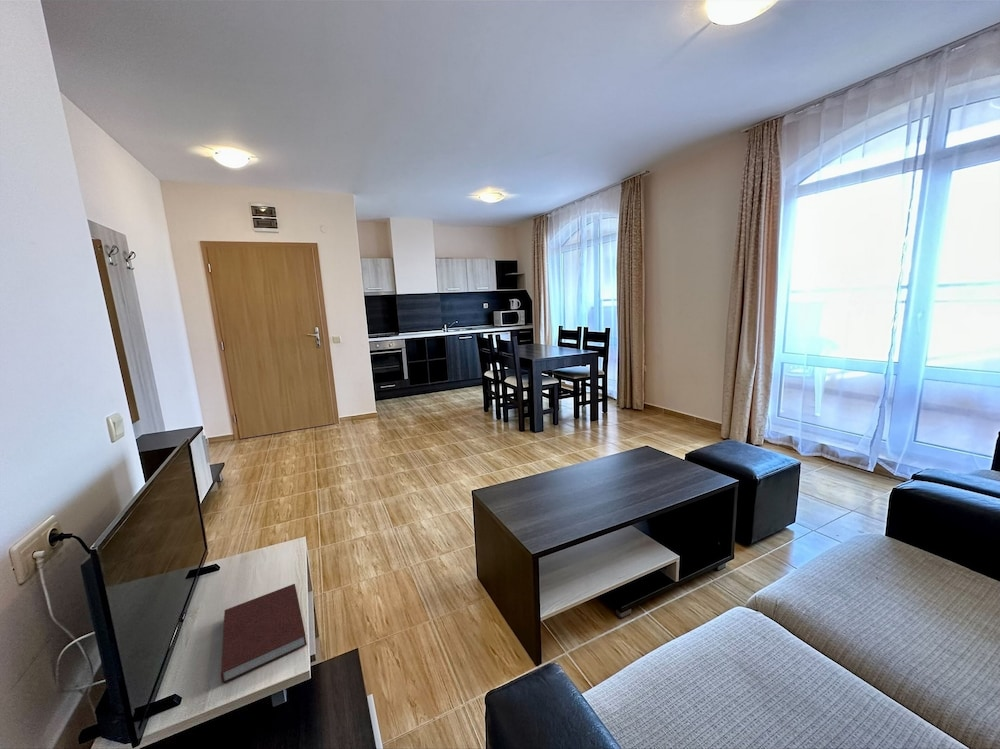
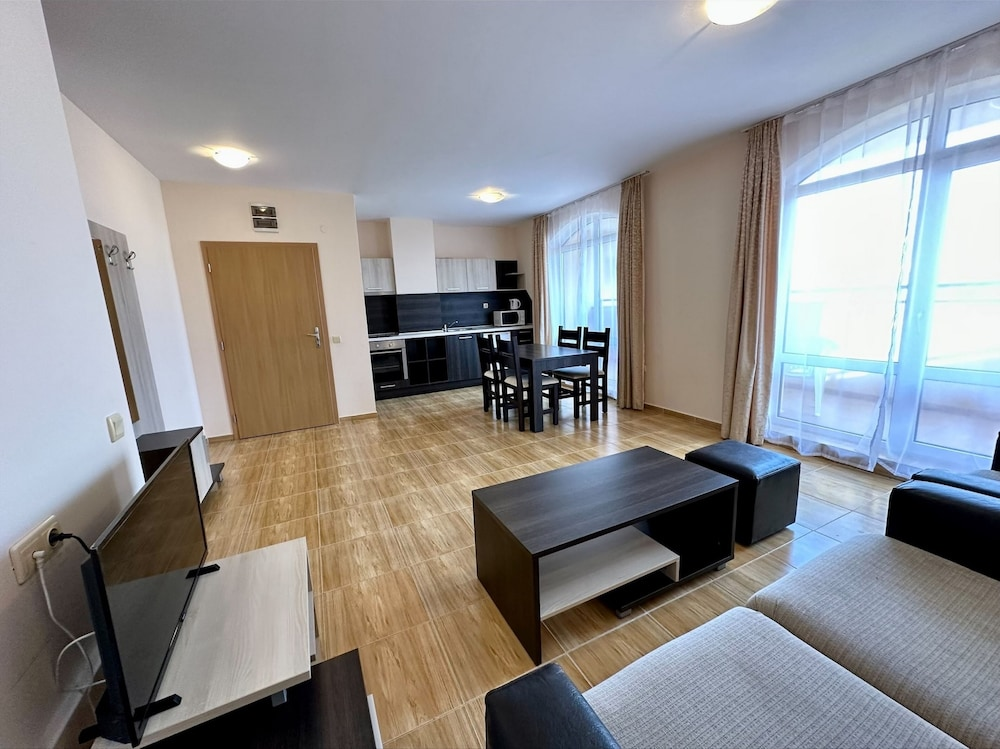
- notebook (263, 626)
